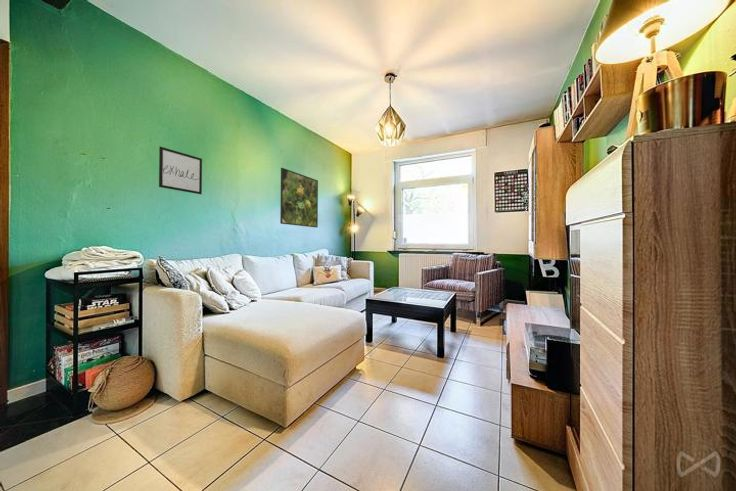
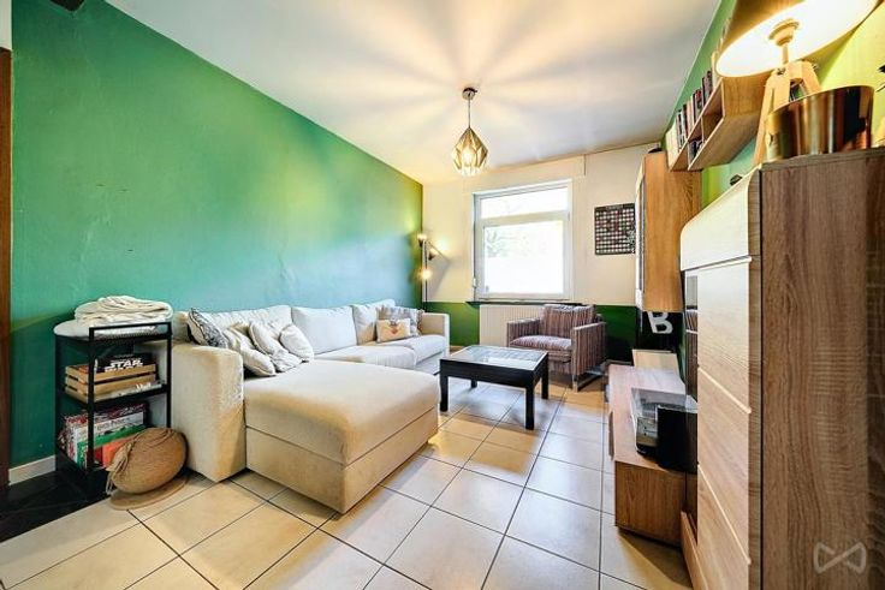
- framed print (300, 200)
- wall art (181, 171)
